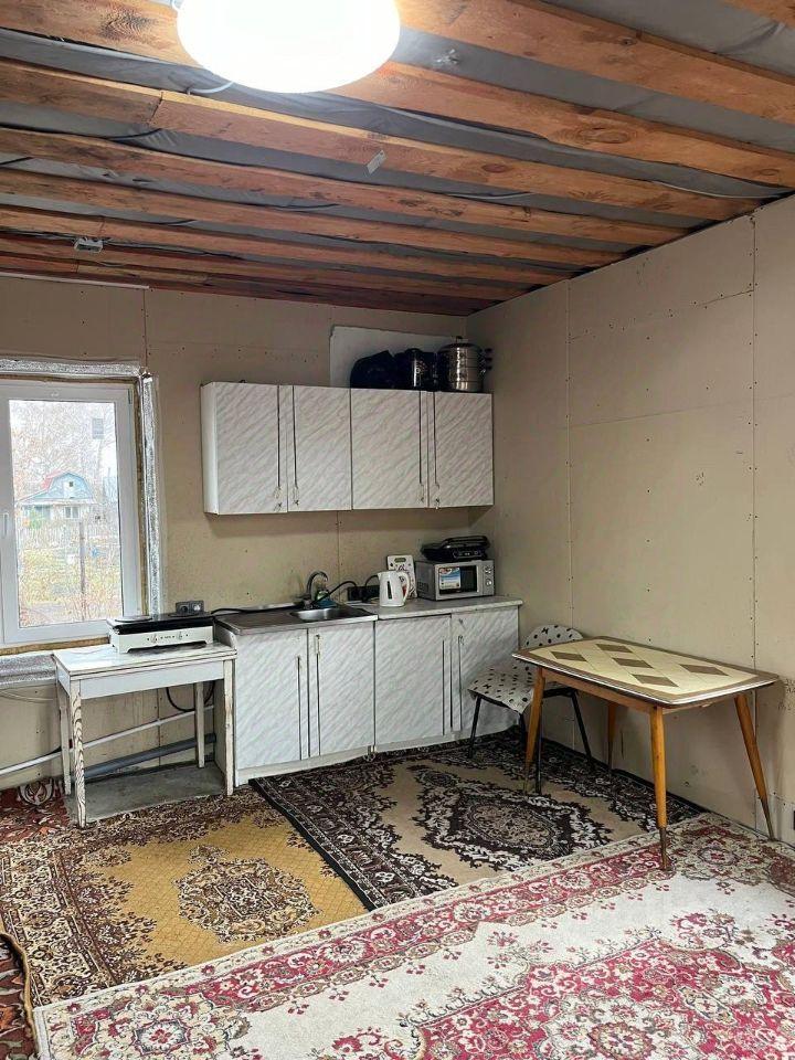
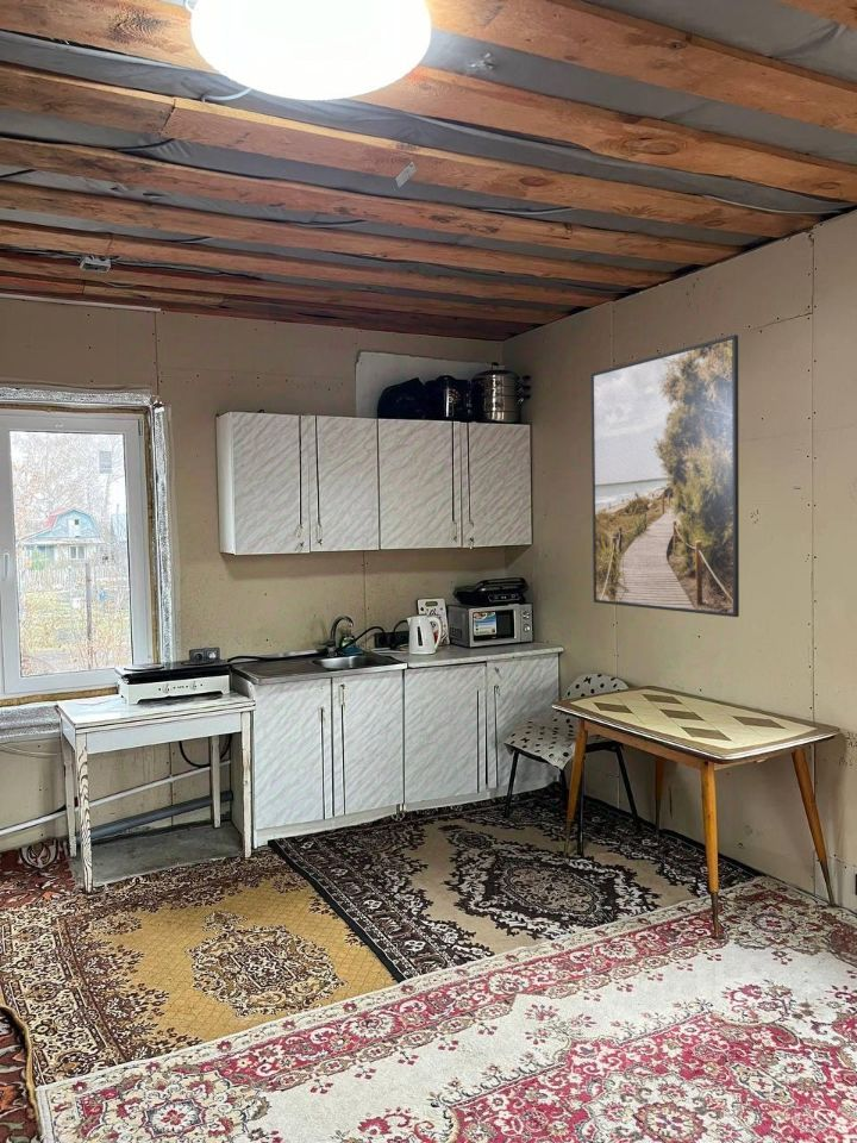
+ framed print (657, 483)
